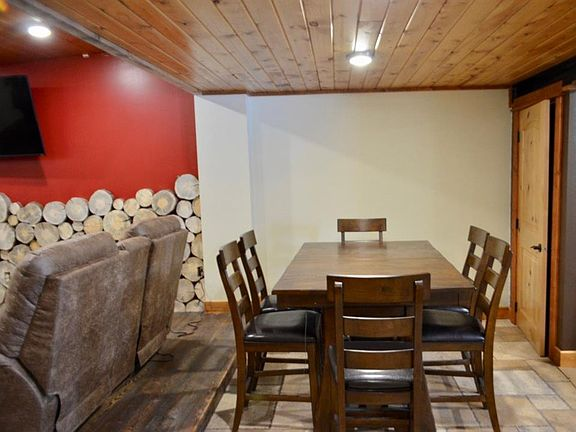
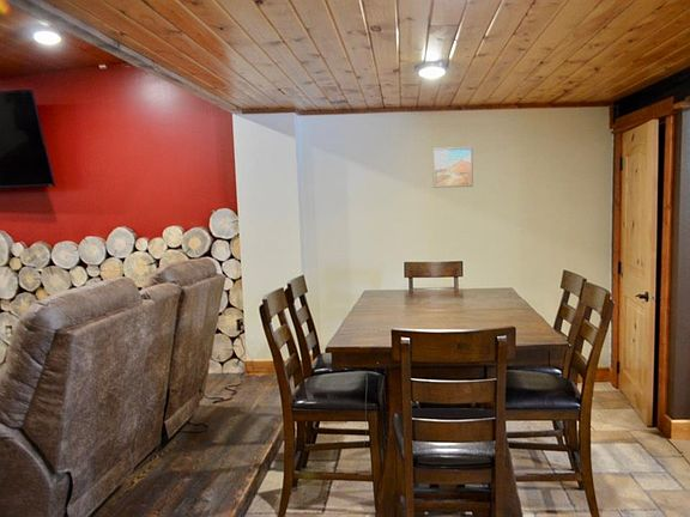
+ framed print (452, 166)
